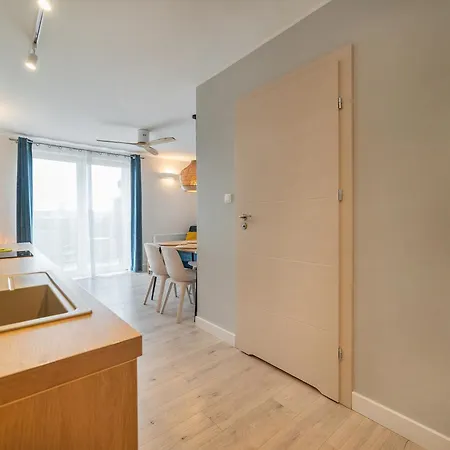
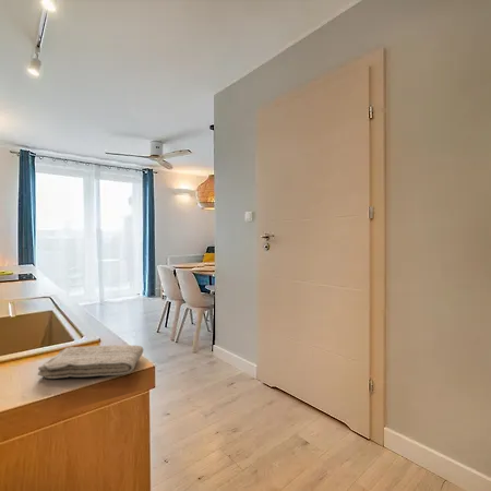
+ washcloth (95, 359)
